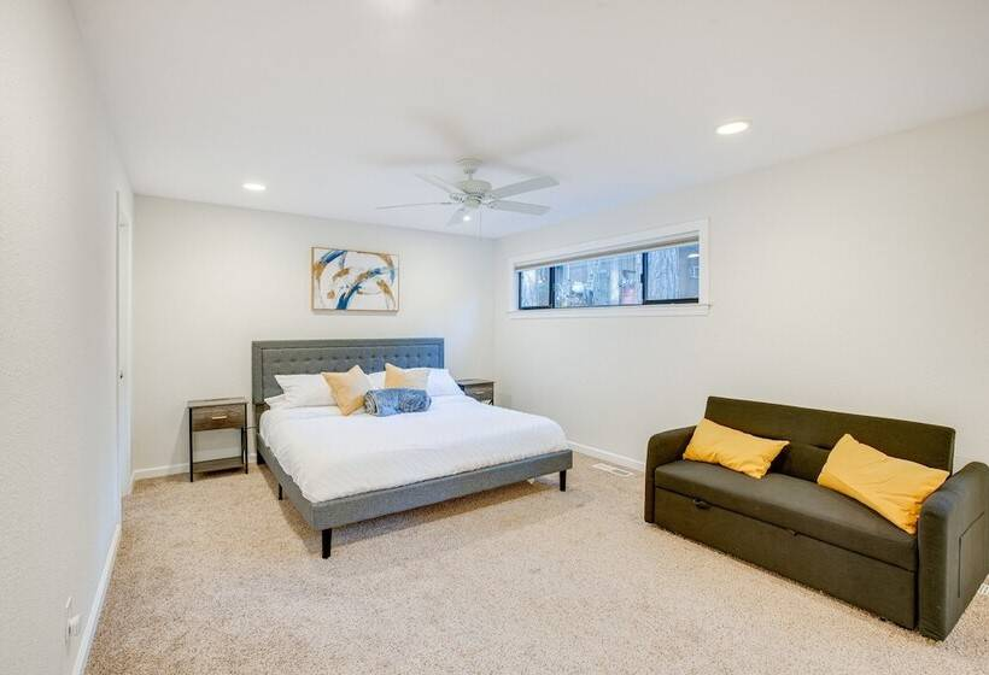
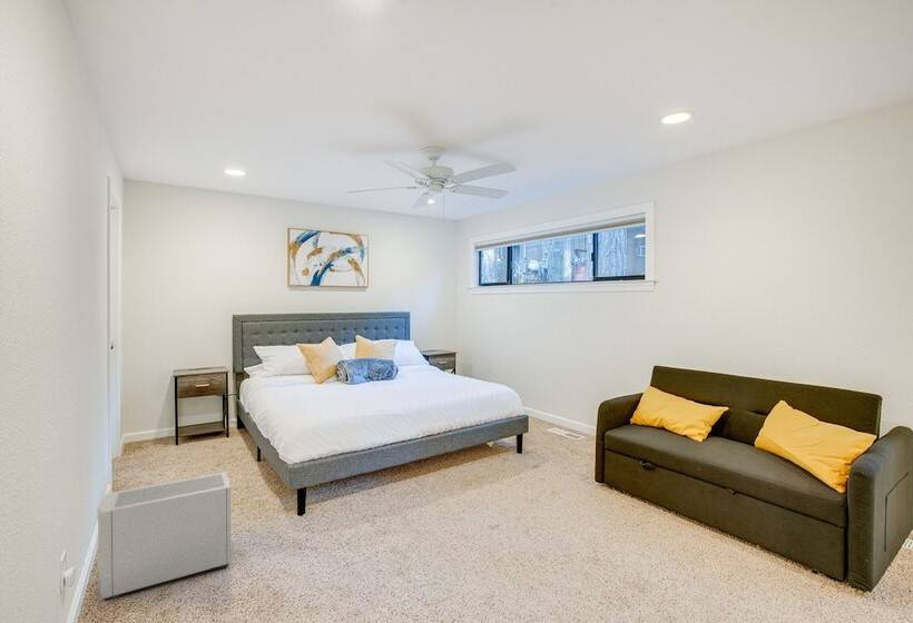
+ air purifier (169, 531)
